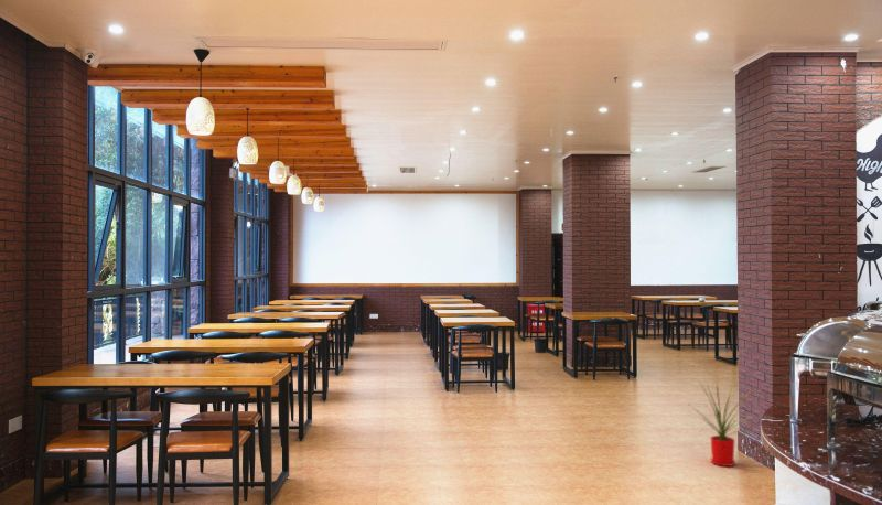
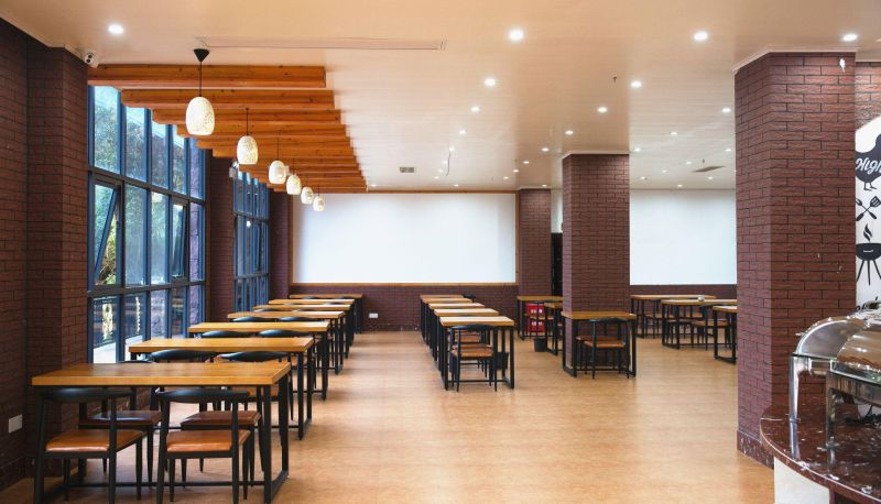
- house plant (723, 422)
